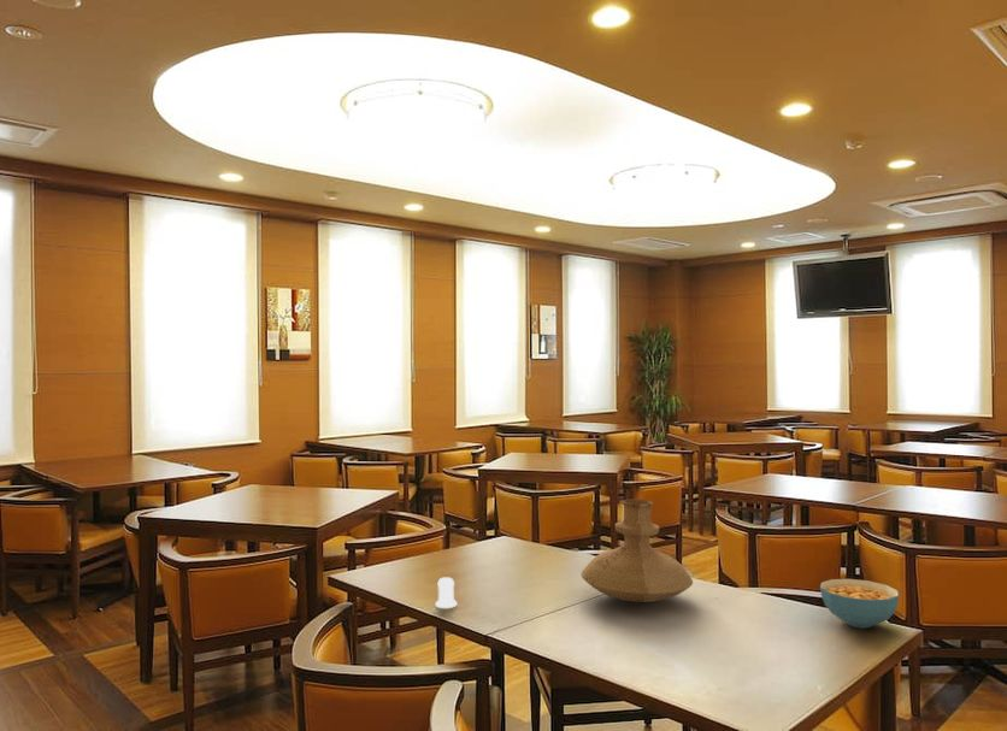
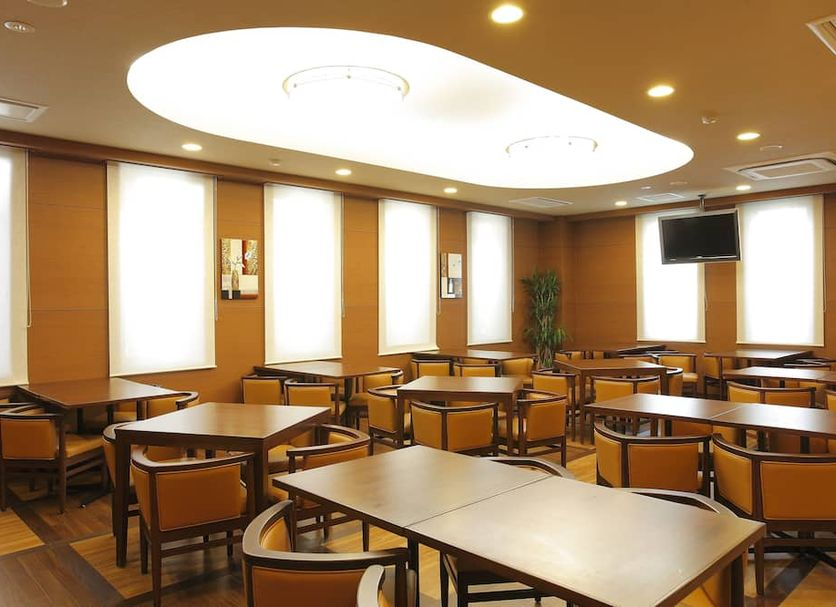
- salt shaker (446, 590)
- vase (635, 549)
- cereal bowl (859, 606)
